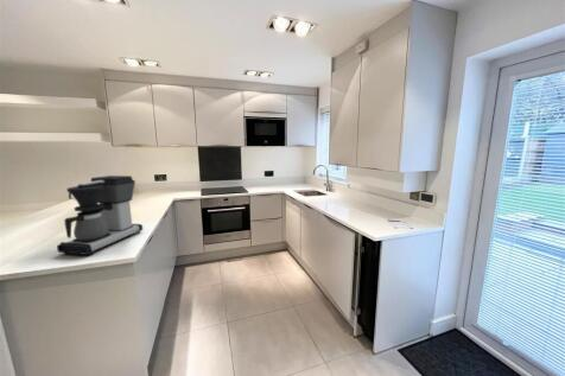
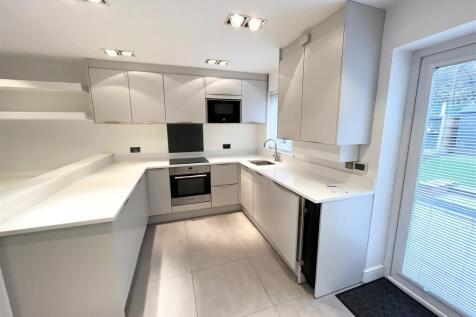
- coffee maker (101, 211)
